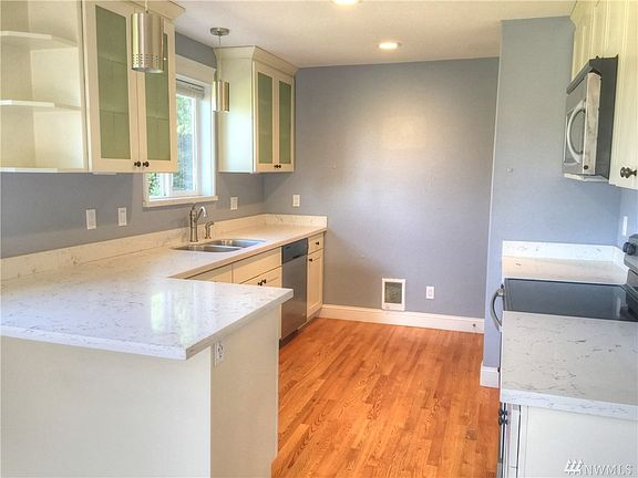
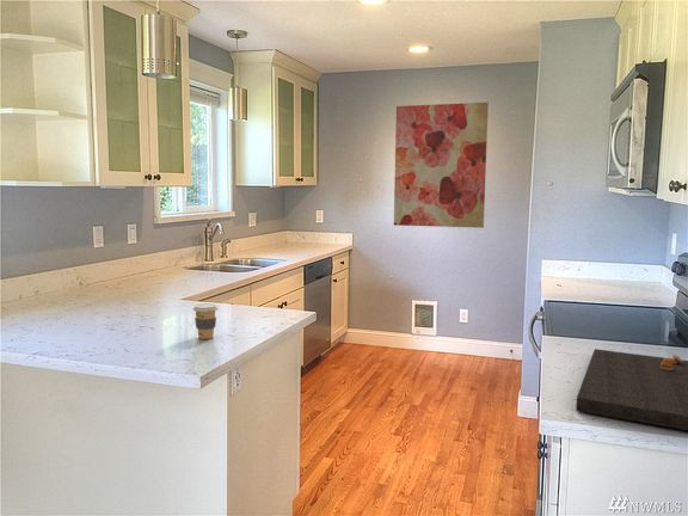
+ cutting board (643, 377)
+ coffee cup (205, 321)
+ wall art (438, 166)
